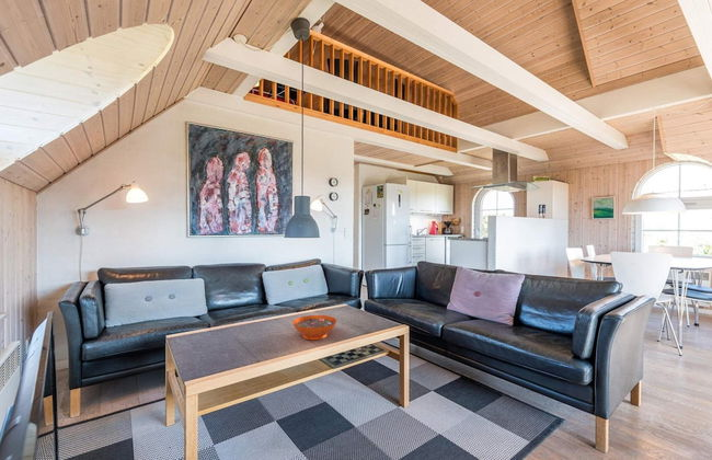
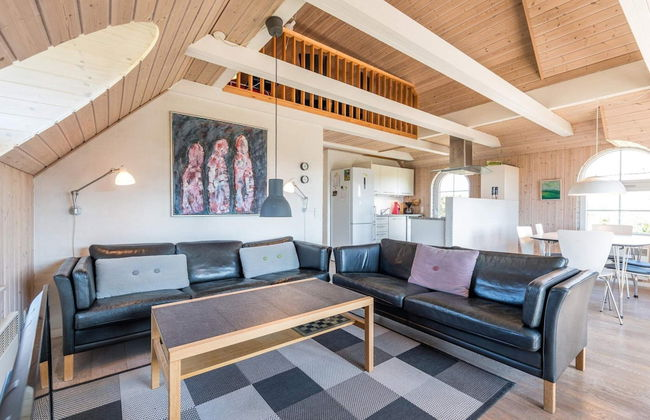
- decorative bowl (314, 327)
